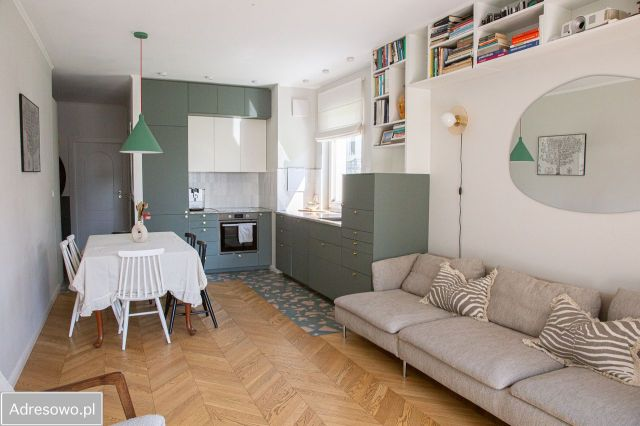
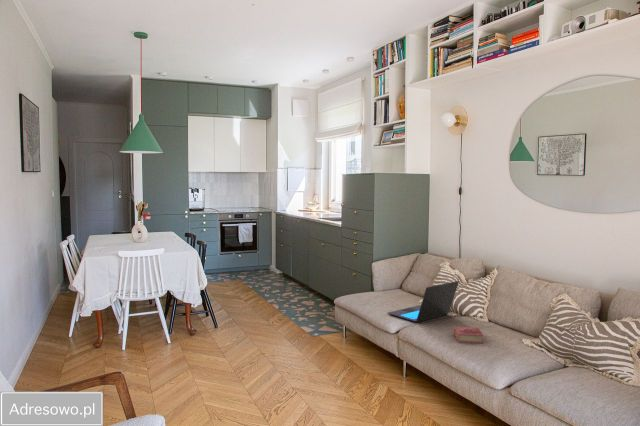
+ laptop (423, 297)
+ book (467, 334)
